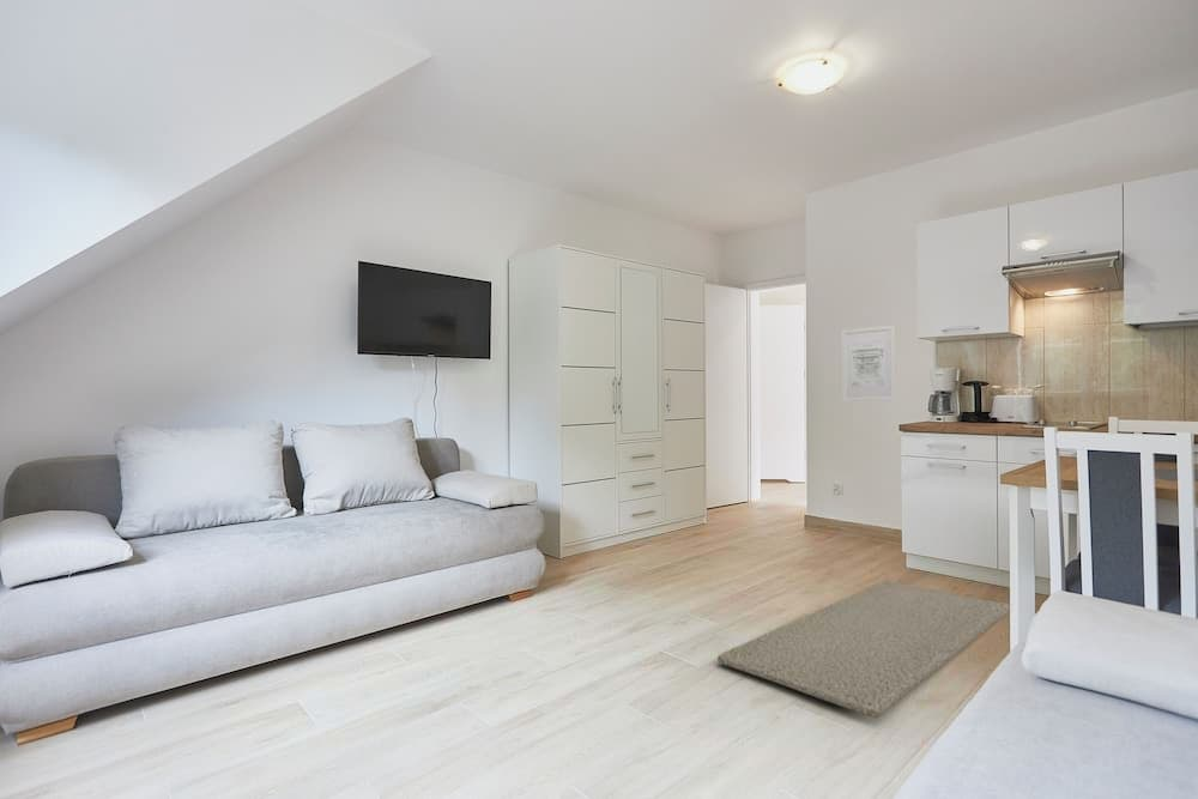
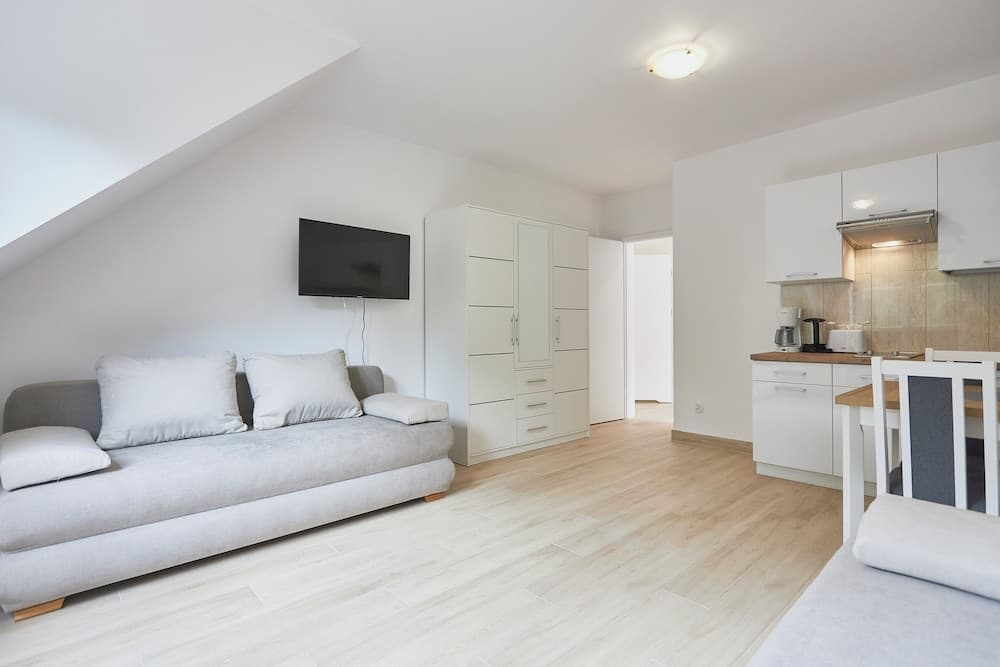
- rug (881, 630)
- wall art (867, 364)
